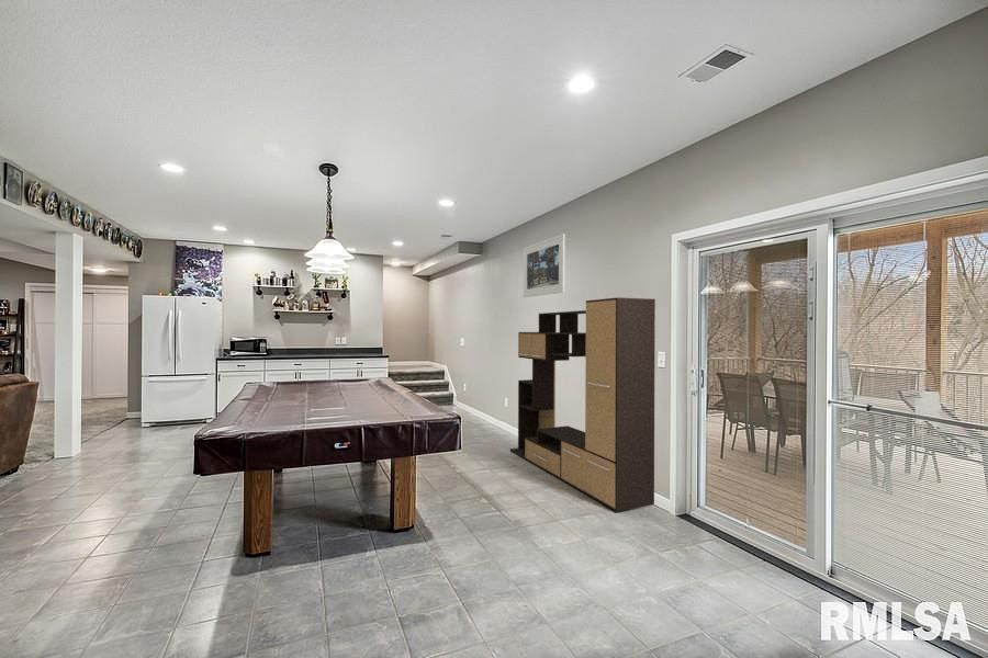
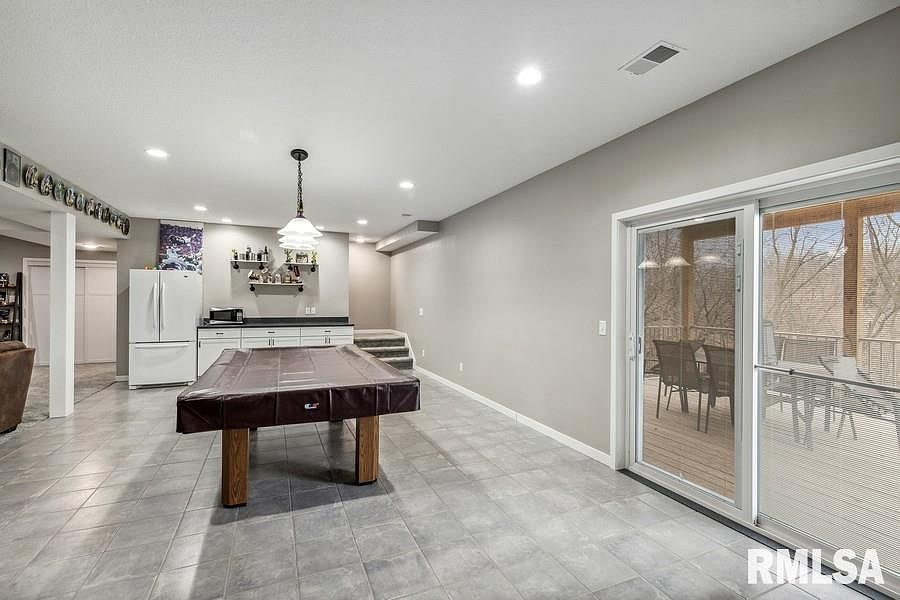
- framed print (542, 268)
- media console (554, 388)
